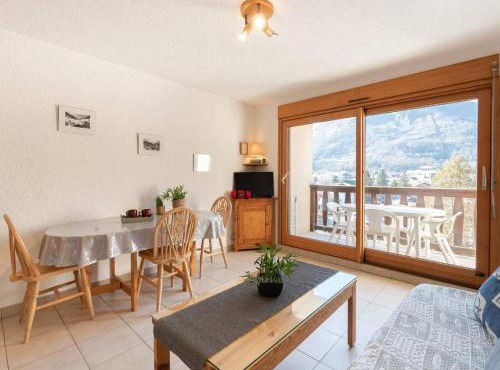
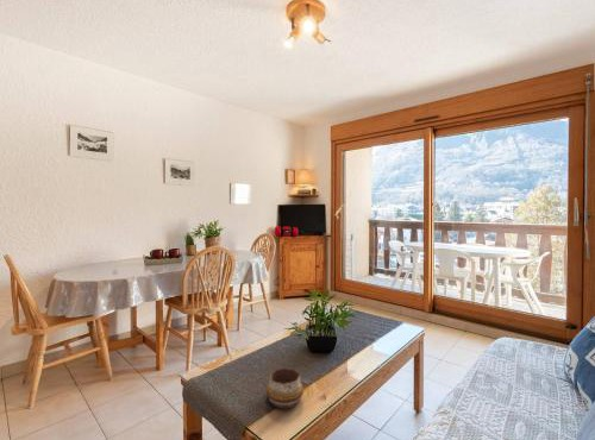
+ decorative bowl (284, 388)
